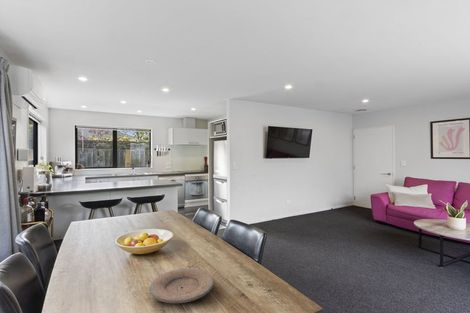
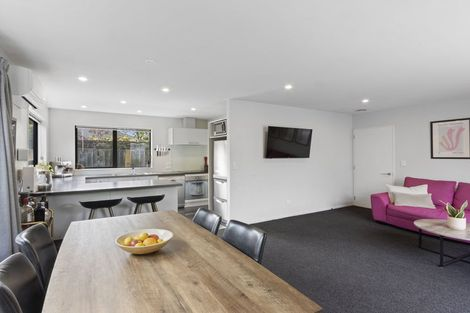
- plate (182, 286)
